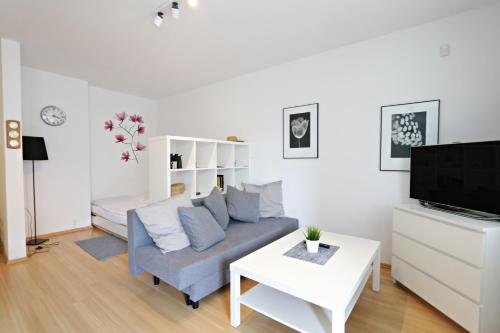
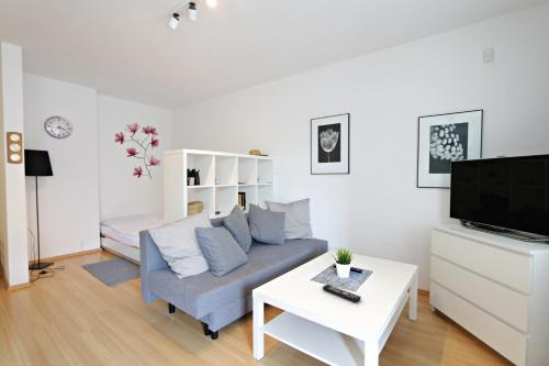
+ remote control (340, 292)
